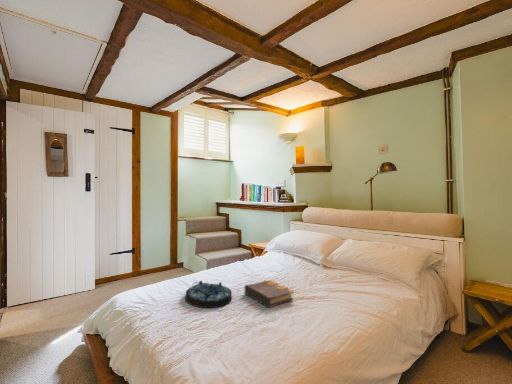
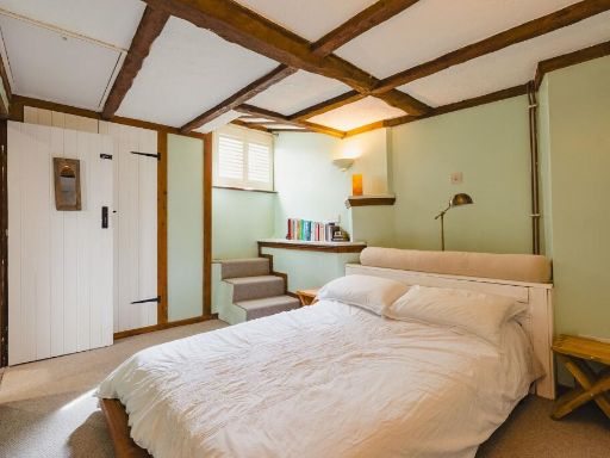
- serving tray (208, 291)
- book (268, 292)
